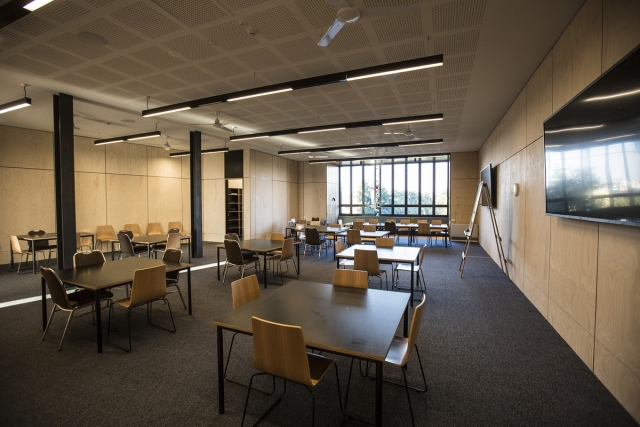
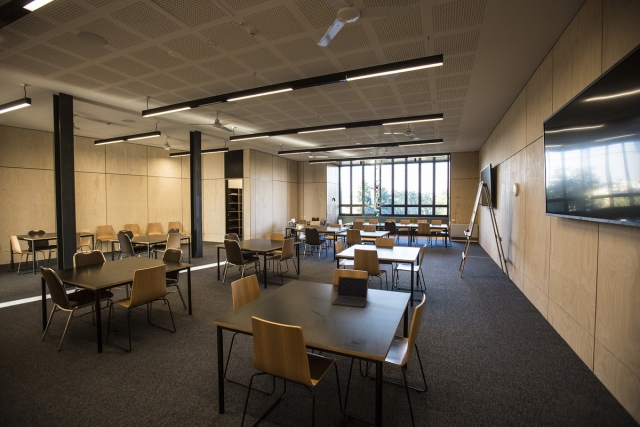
+ laptop computer (350, 290)
